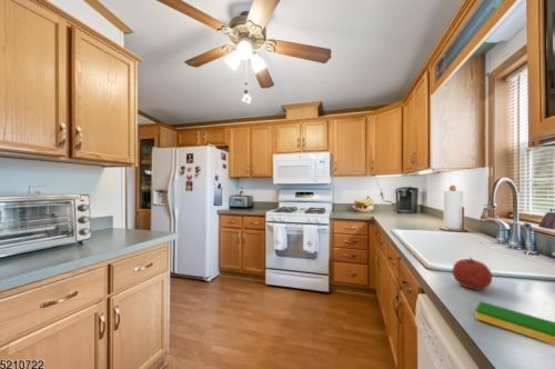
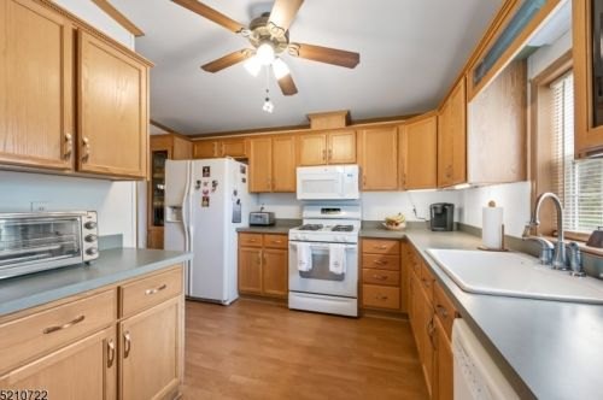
- dish sponge (514, 320)
- fruit (471, 271)
